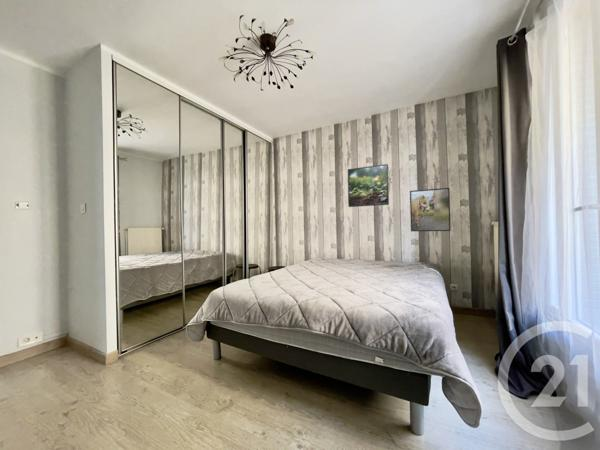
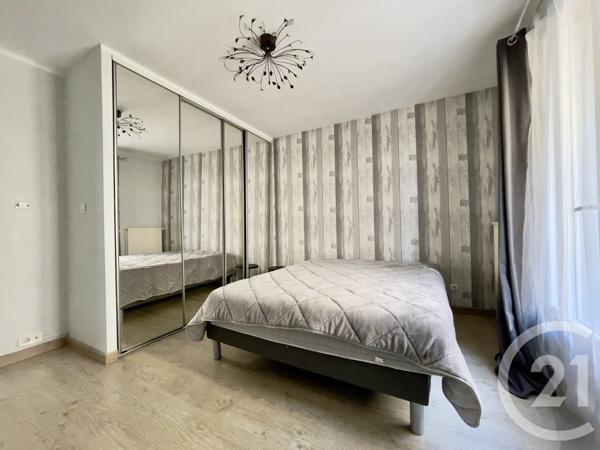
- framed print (367, 186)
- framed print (429, 210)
